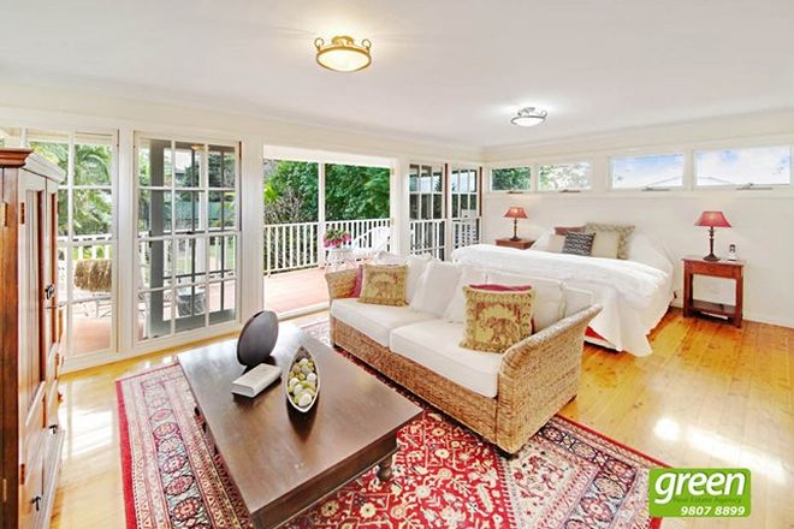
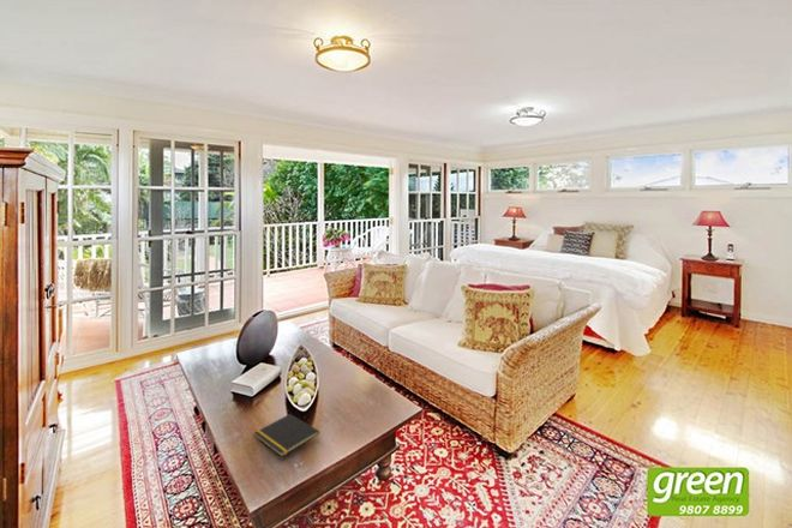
+ notepad (286, 433)
